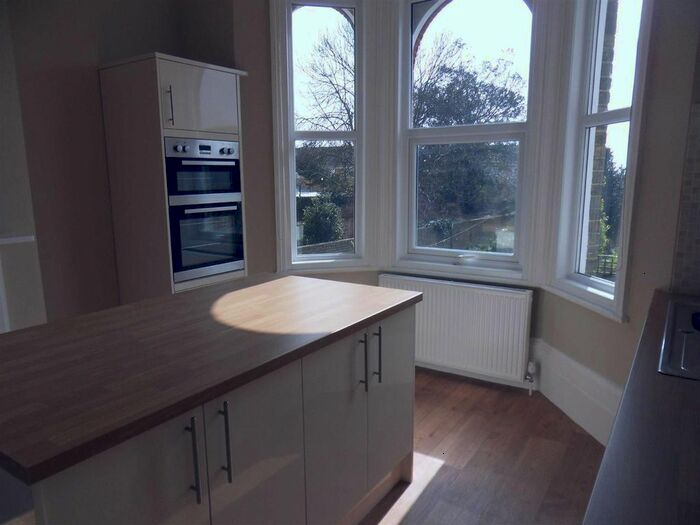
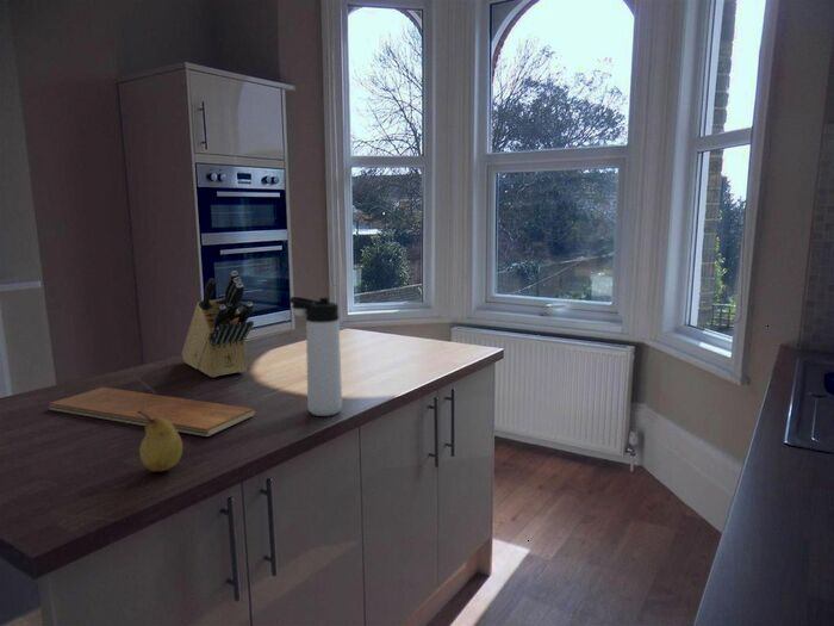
+ chopping board (150, 408)
+ thermos bottle (316, 354)
+ knife block (216, 320)
+ fruit (160, 439)
